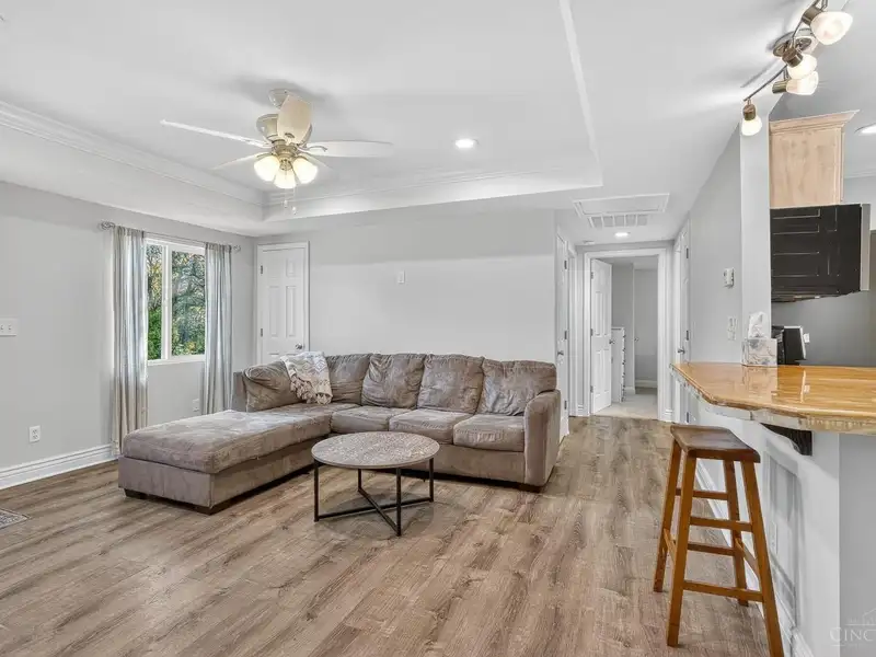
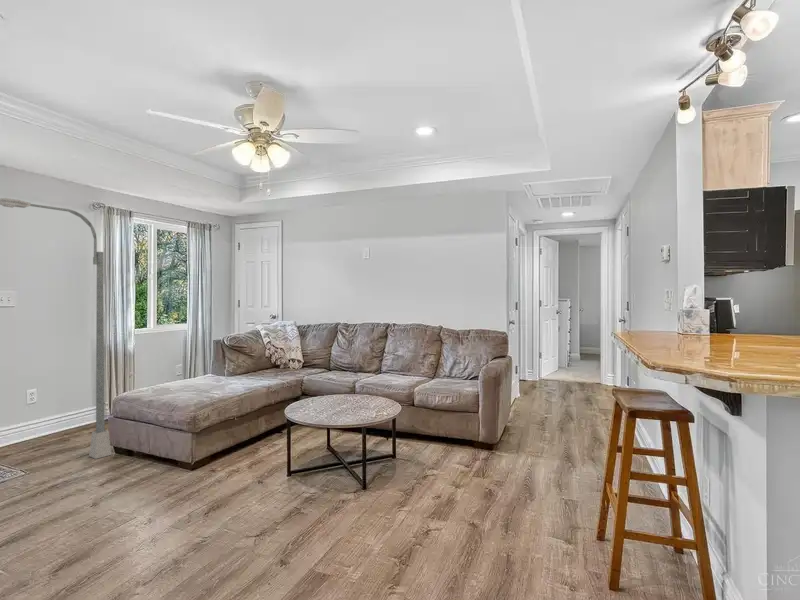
+ floor lamp (96, 336)
